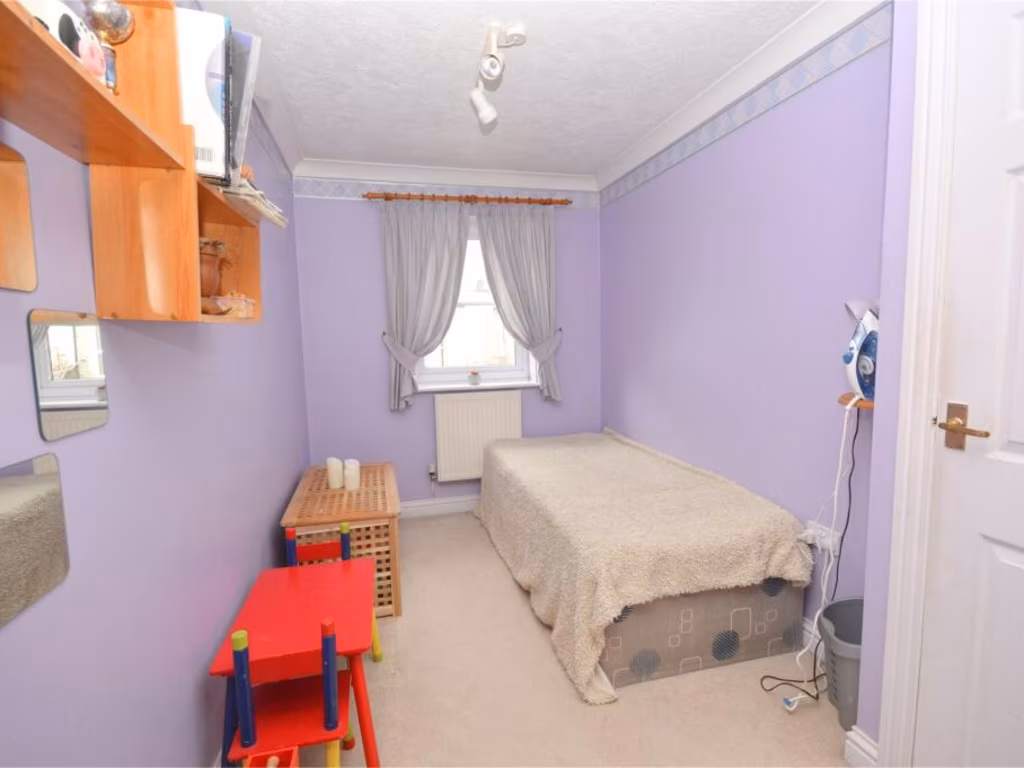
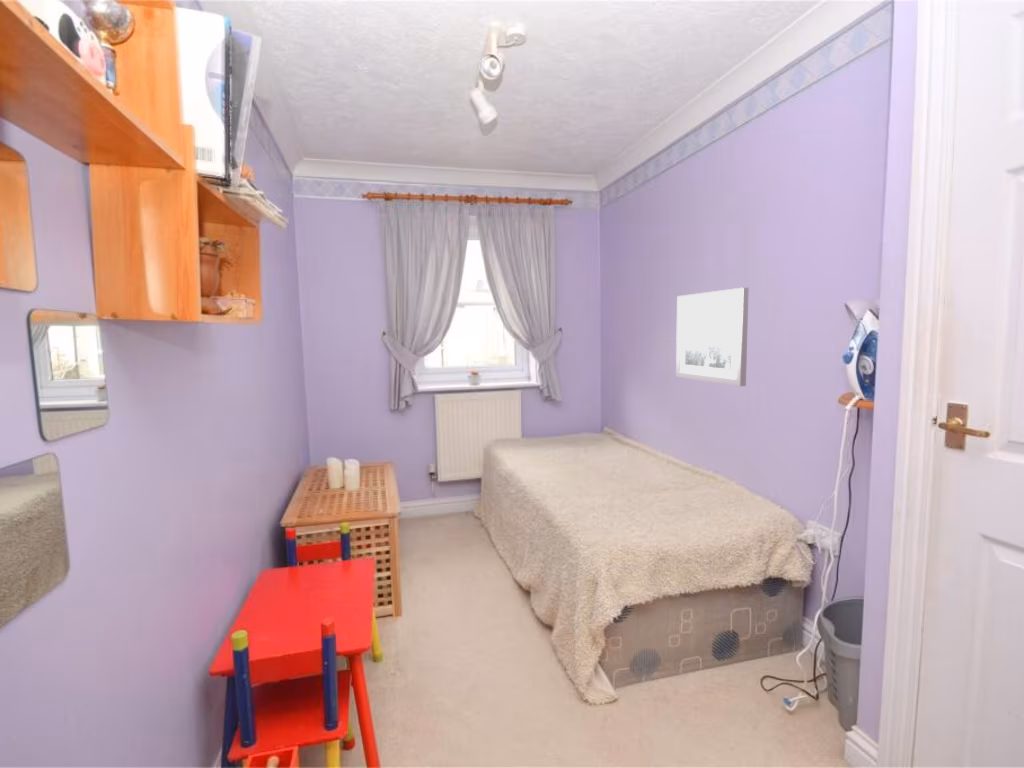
+ wall art (708, 337)
